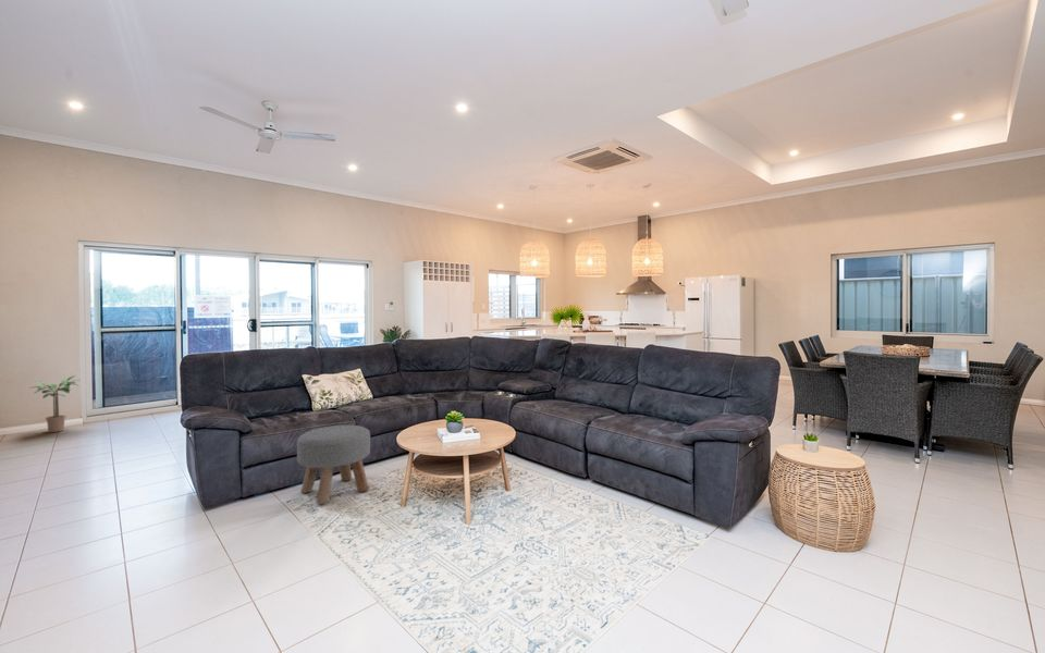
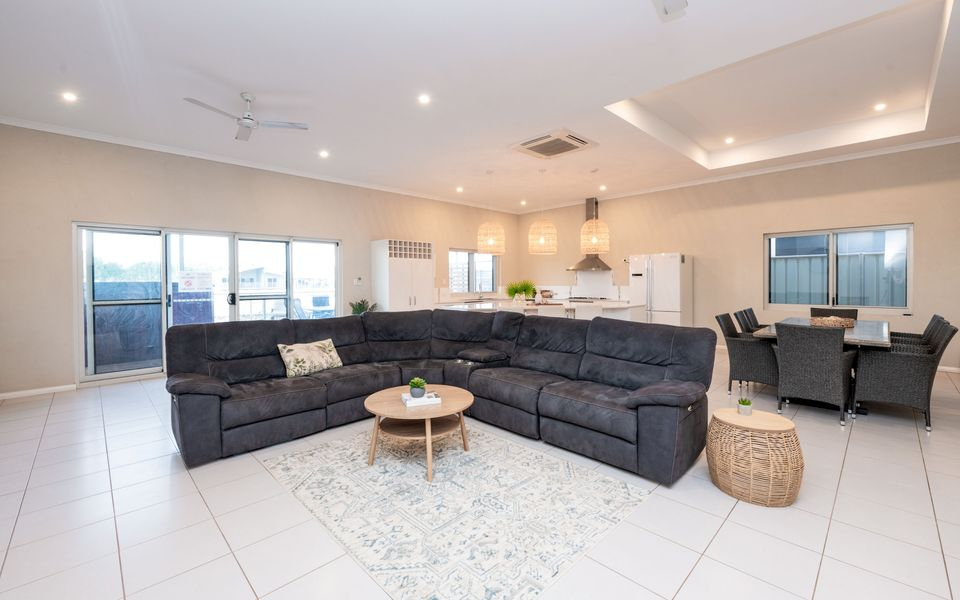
- ottoman (334, 460)
- potted plant (57, 403)
